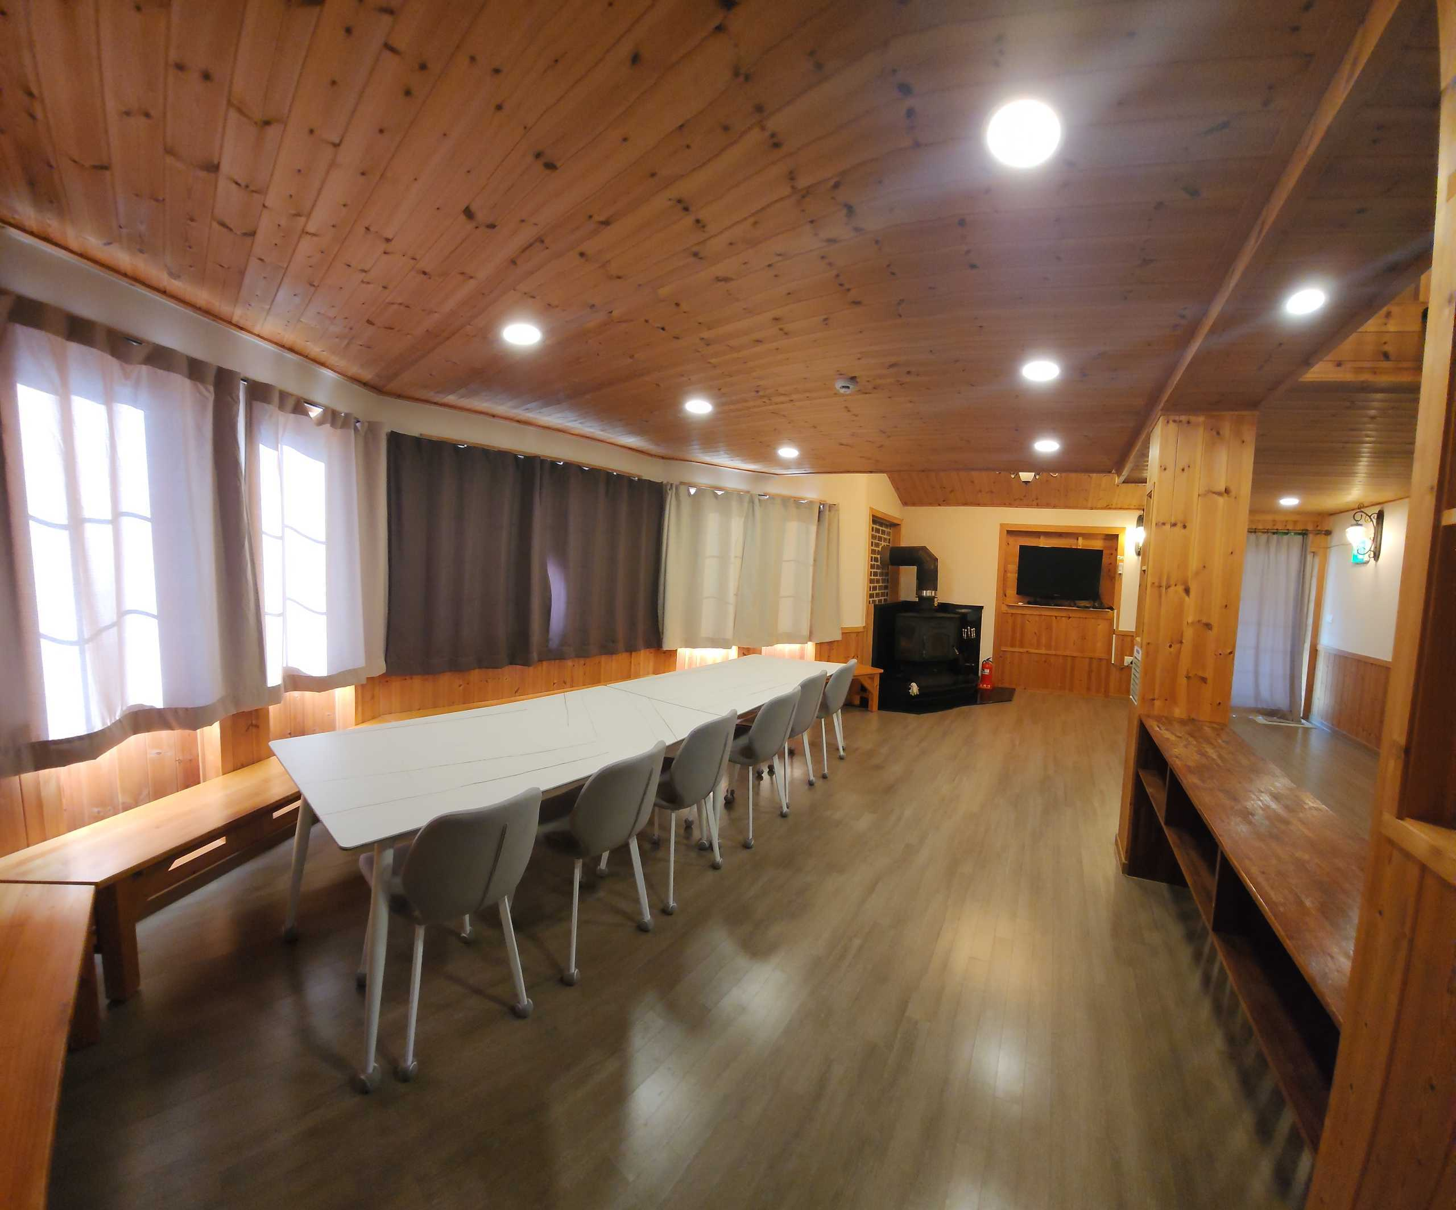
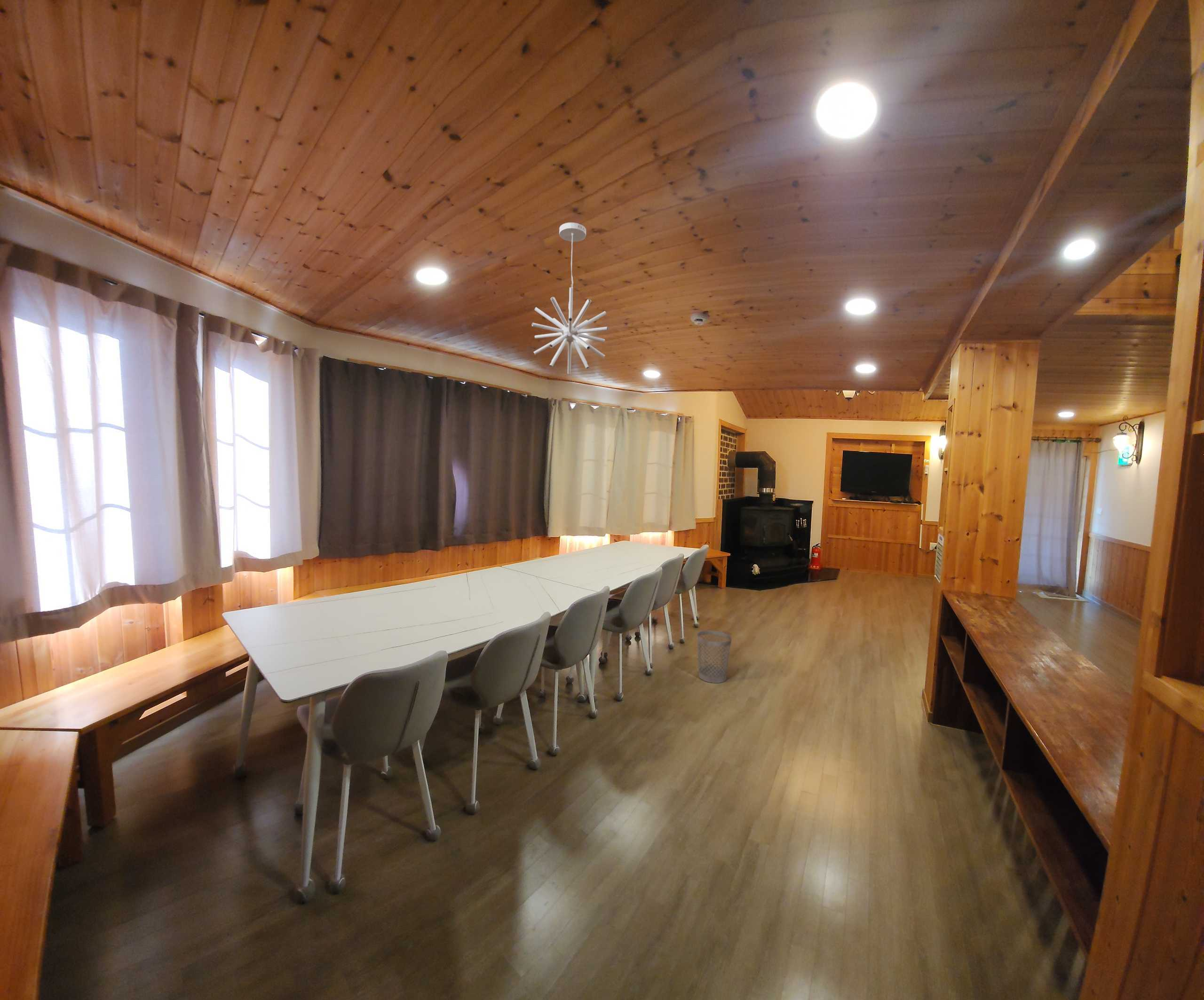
+ wastebasket (713, 656)
+ pendant light (571, 300)
